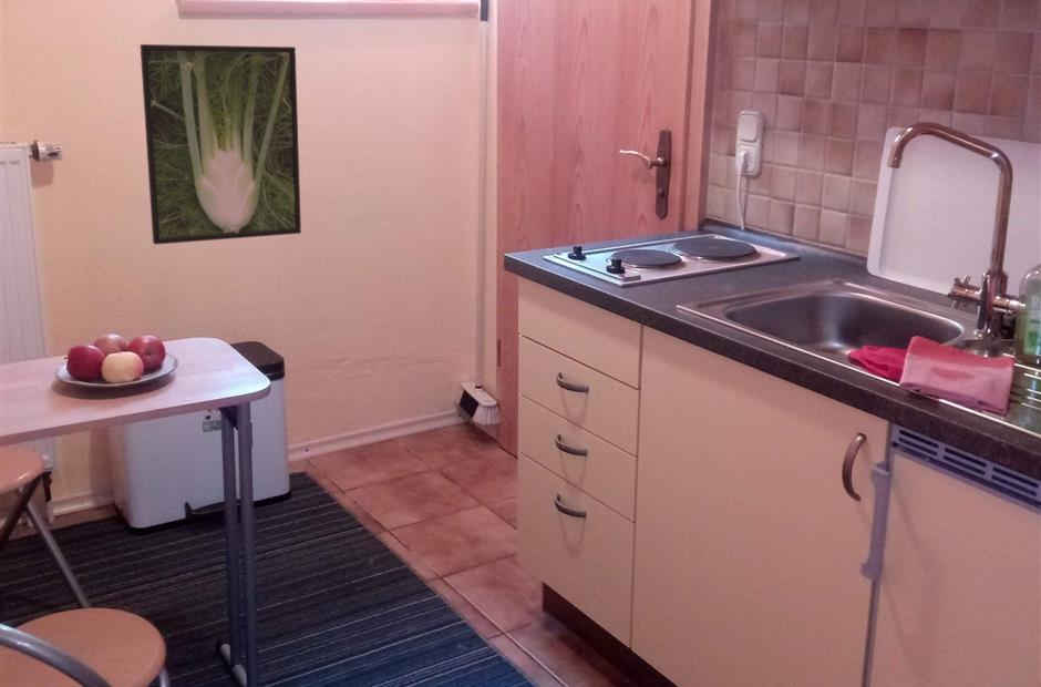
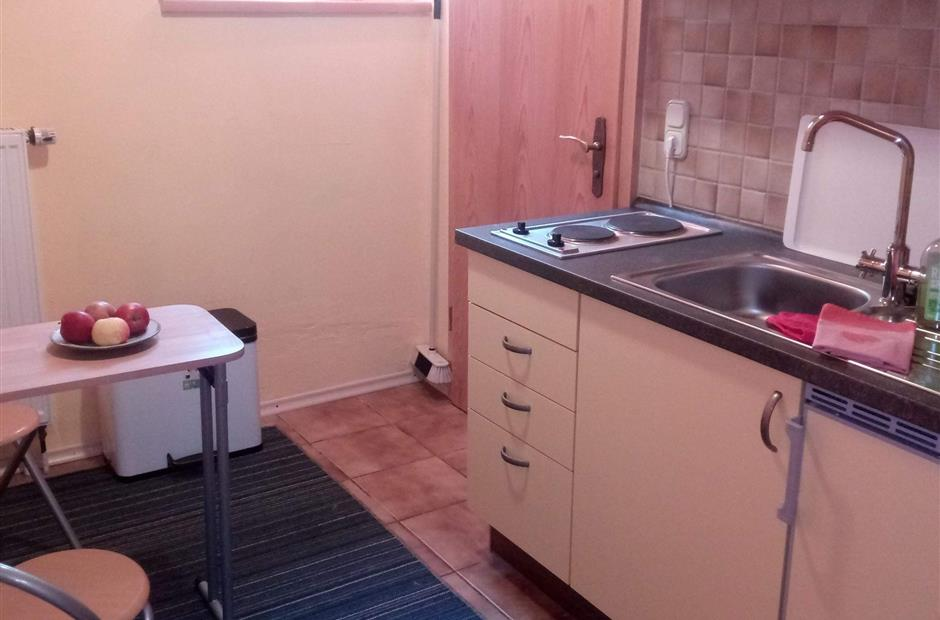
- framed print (225, 144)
